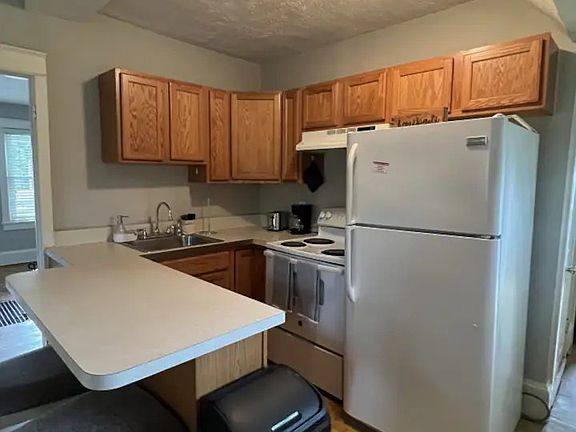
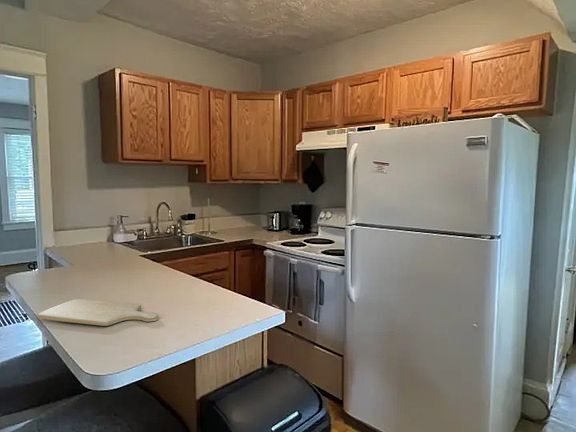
+ chopping board (105, 312)
